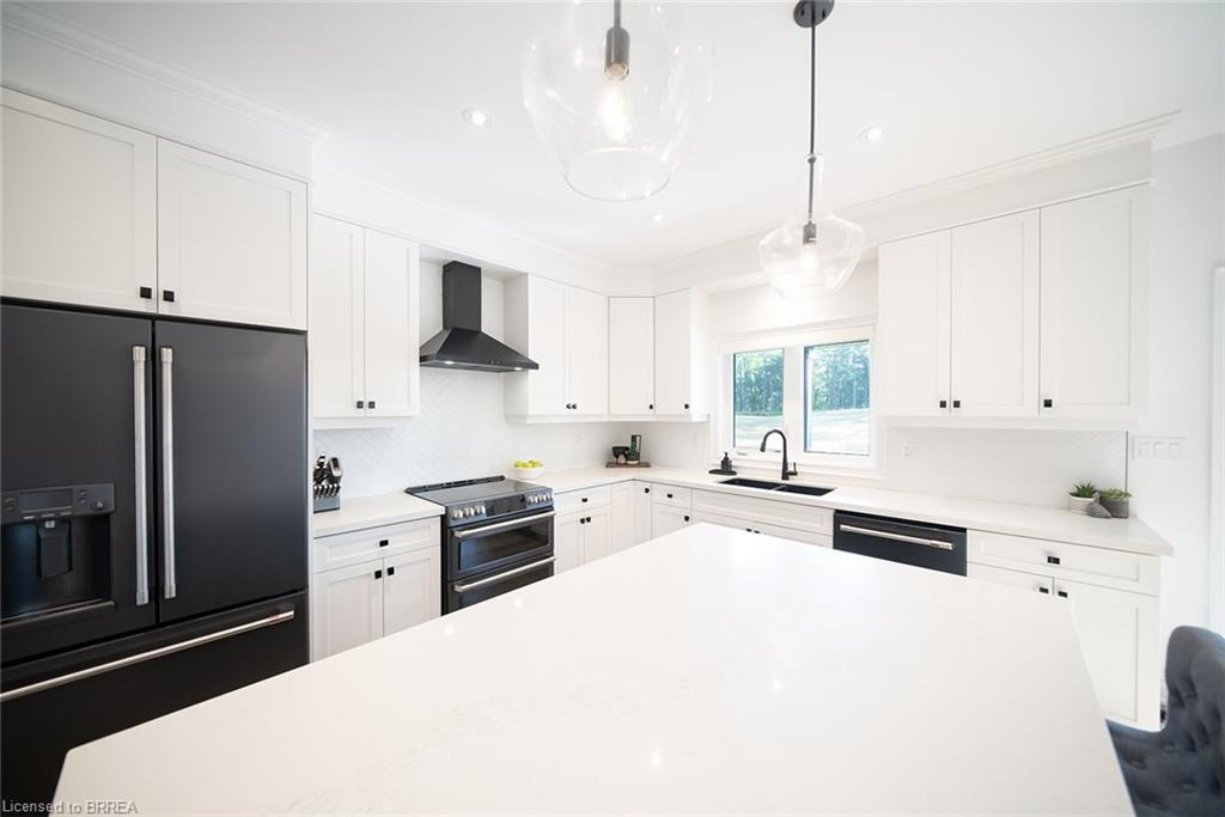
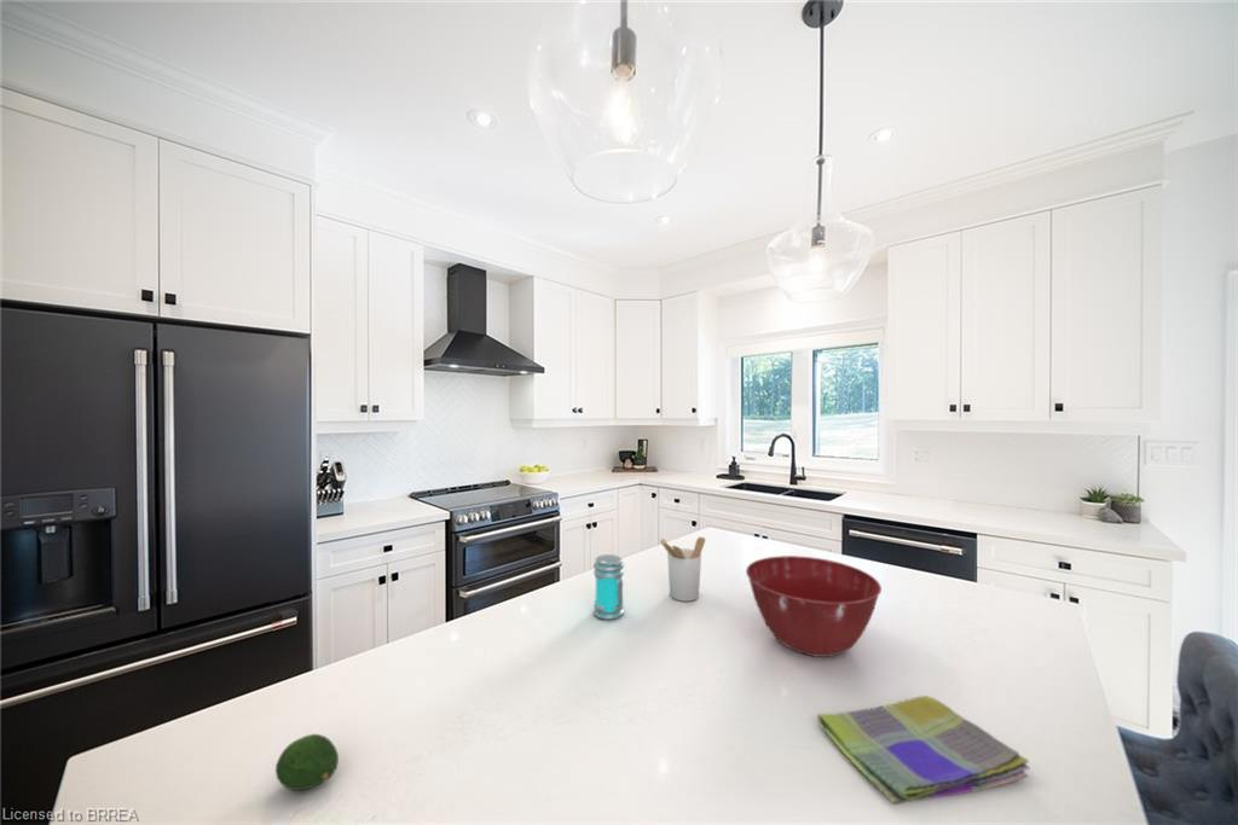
+ dish towel (915, 740)
+ utensil holder (679, 567)
+ fruit (308, 761)
+ mixing bowl (809, 608)
+ jar (608, 585)
